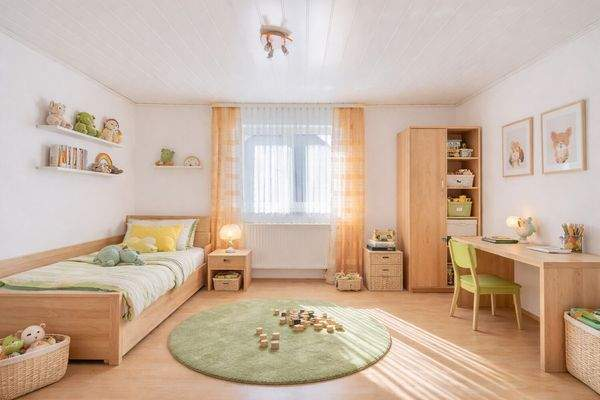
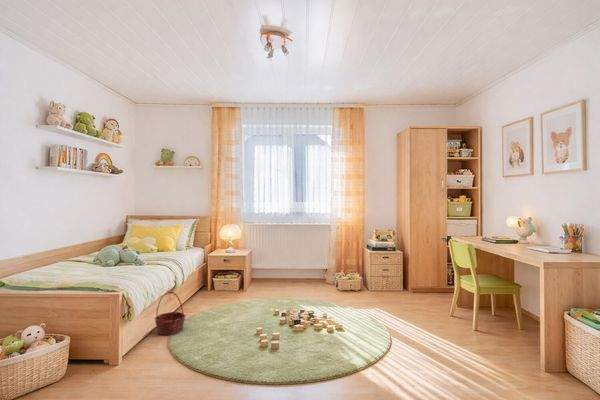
+ basket (170, 312)
